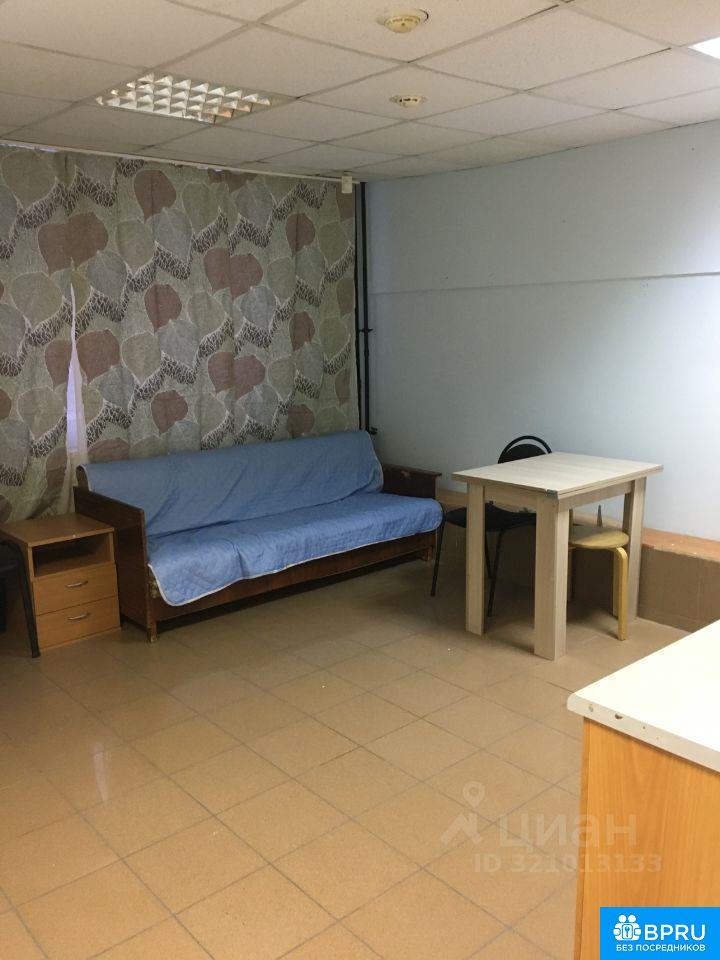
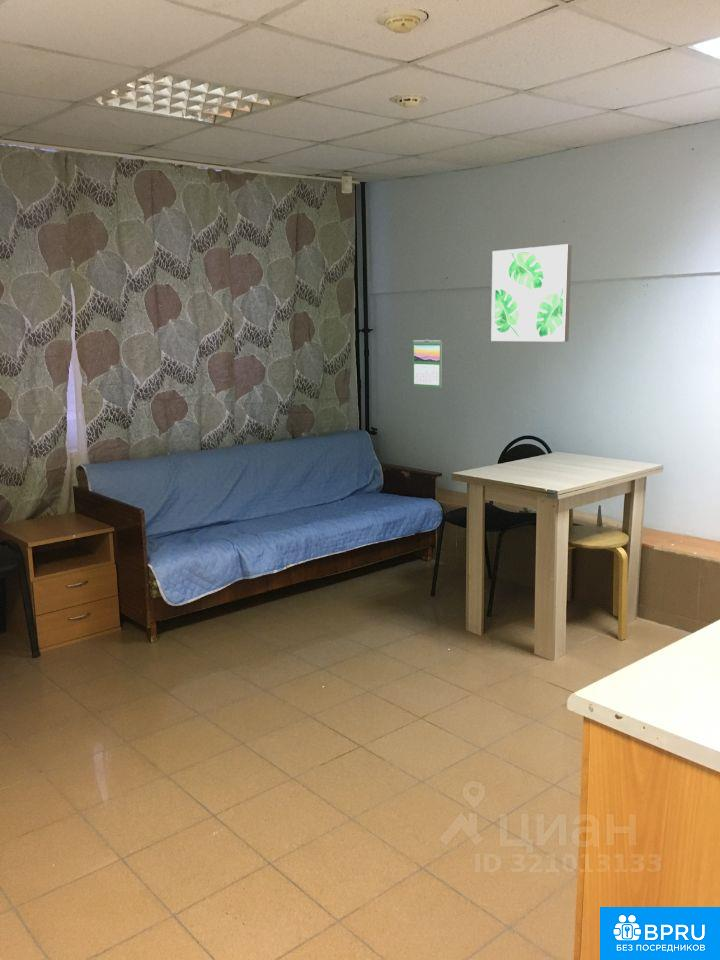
+ wall art (529, 295)
+ calendar (427, 363)
